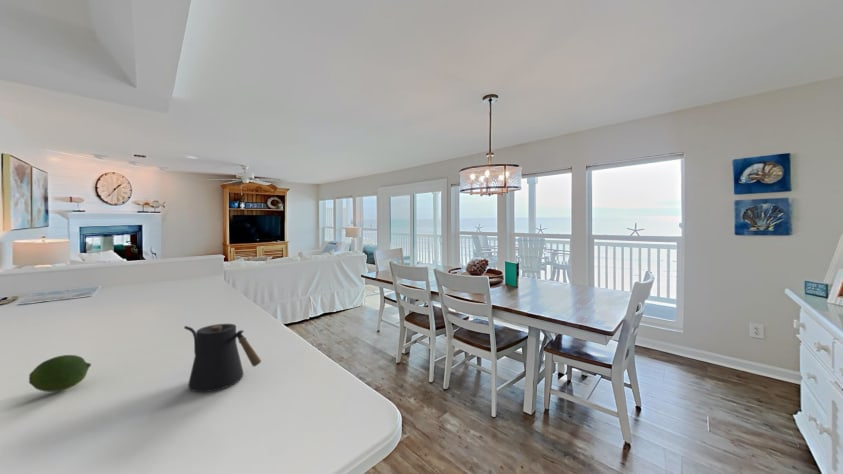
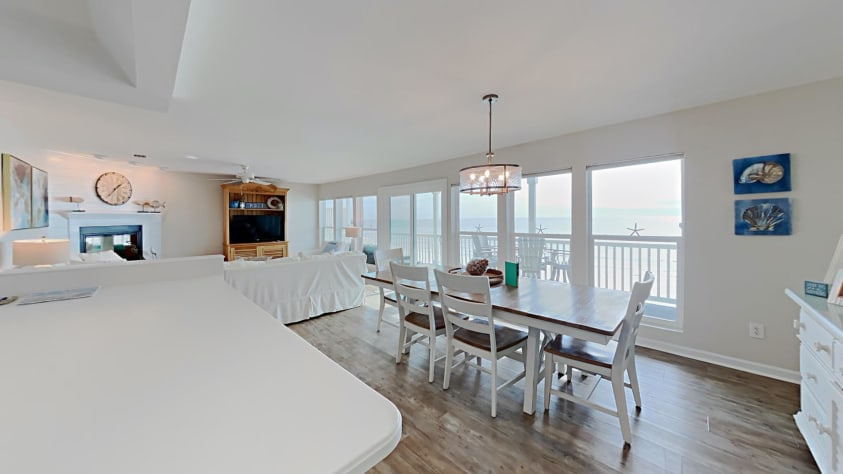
- kettle (219, 354)
- fruit (60, 373)
